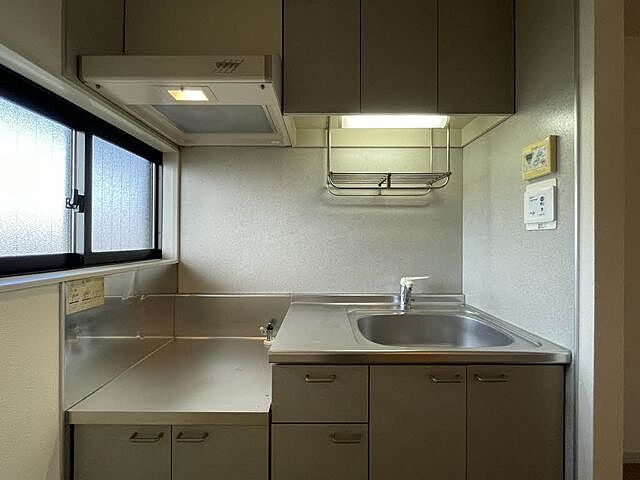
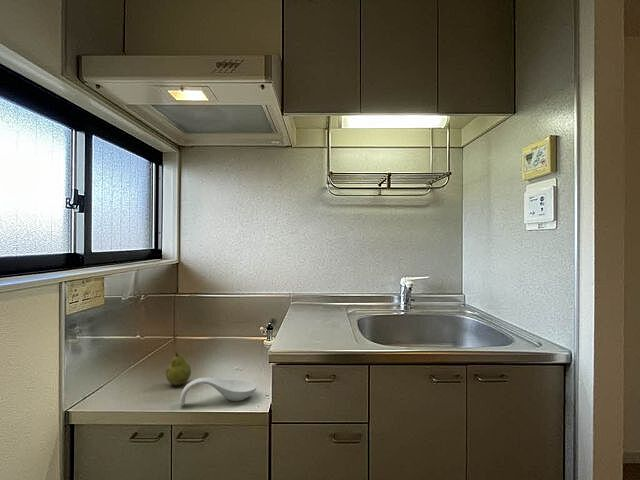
+ spoon rest (219, 388)
+ fruit (178, 367)
